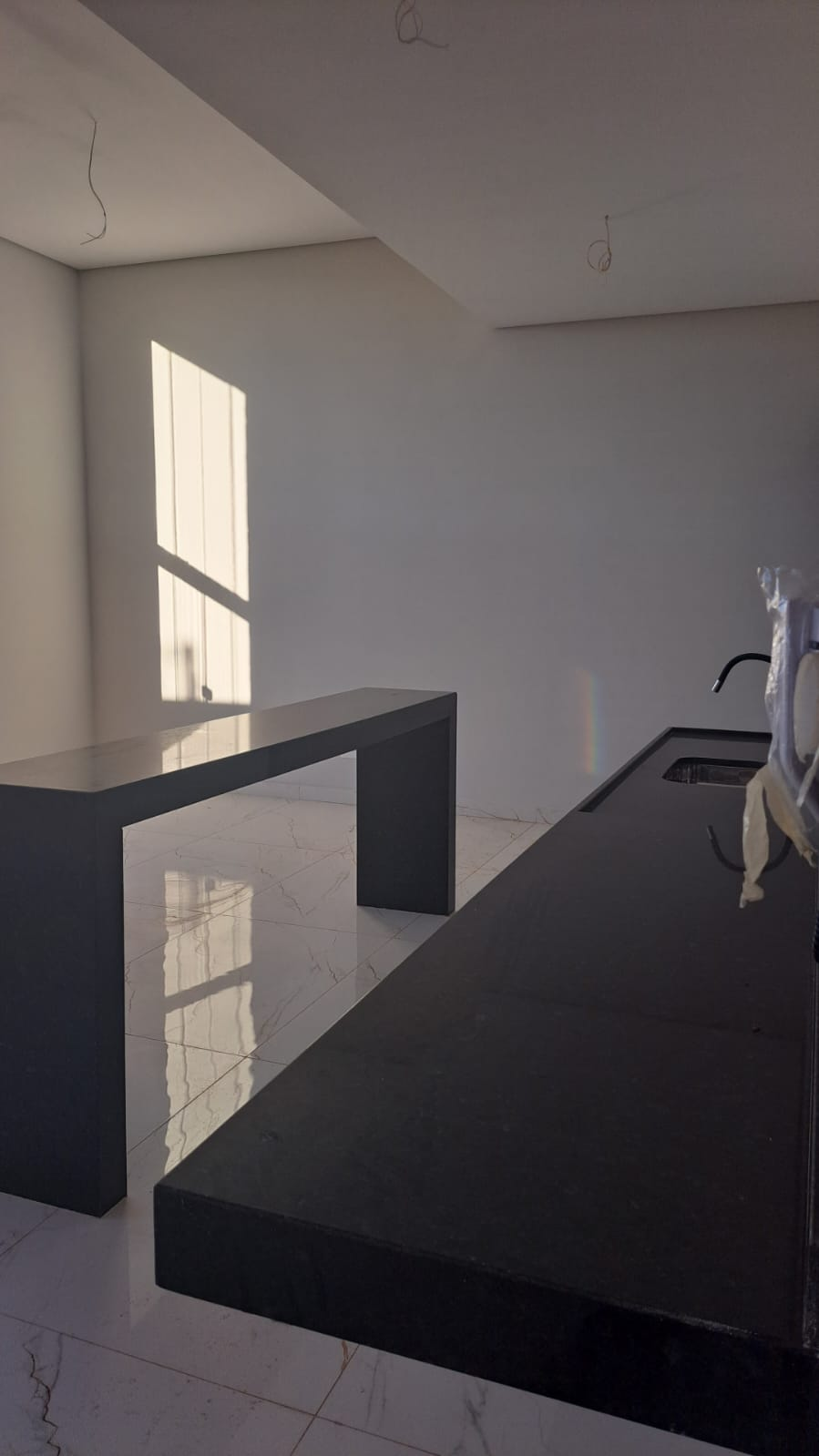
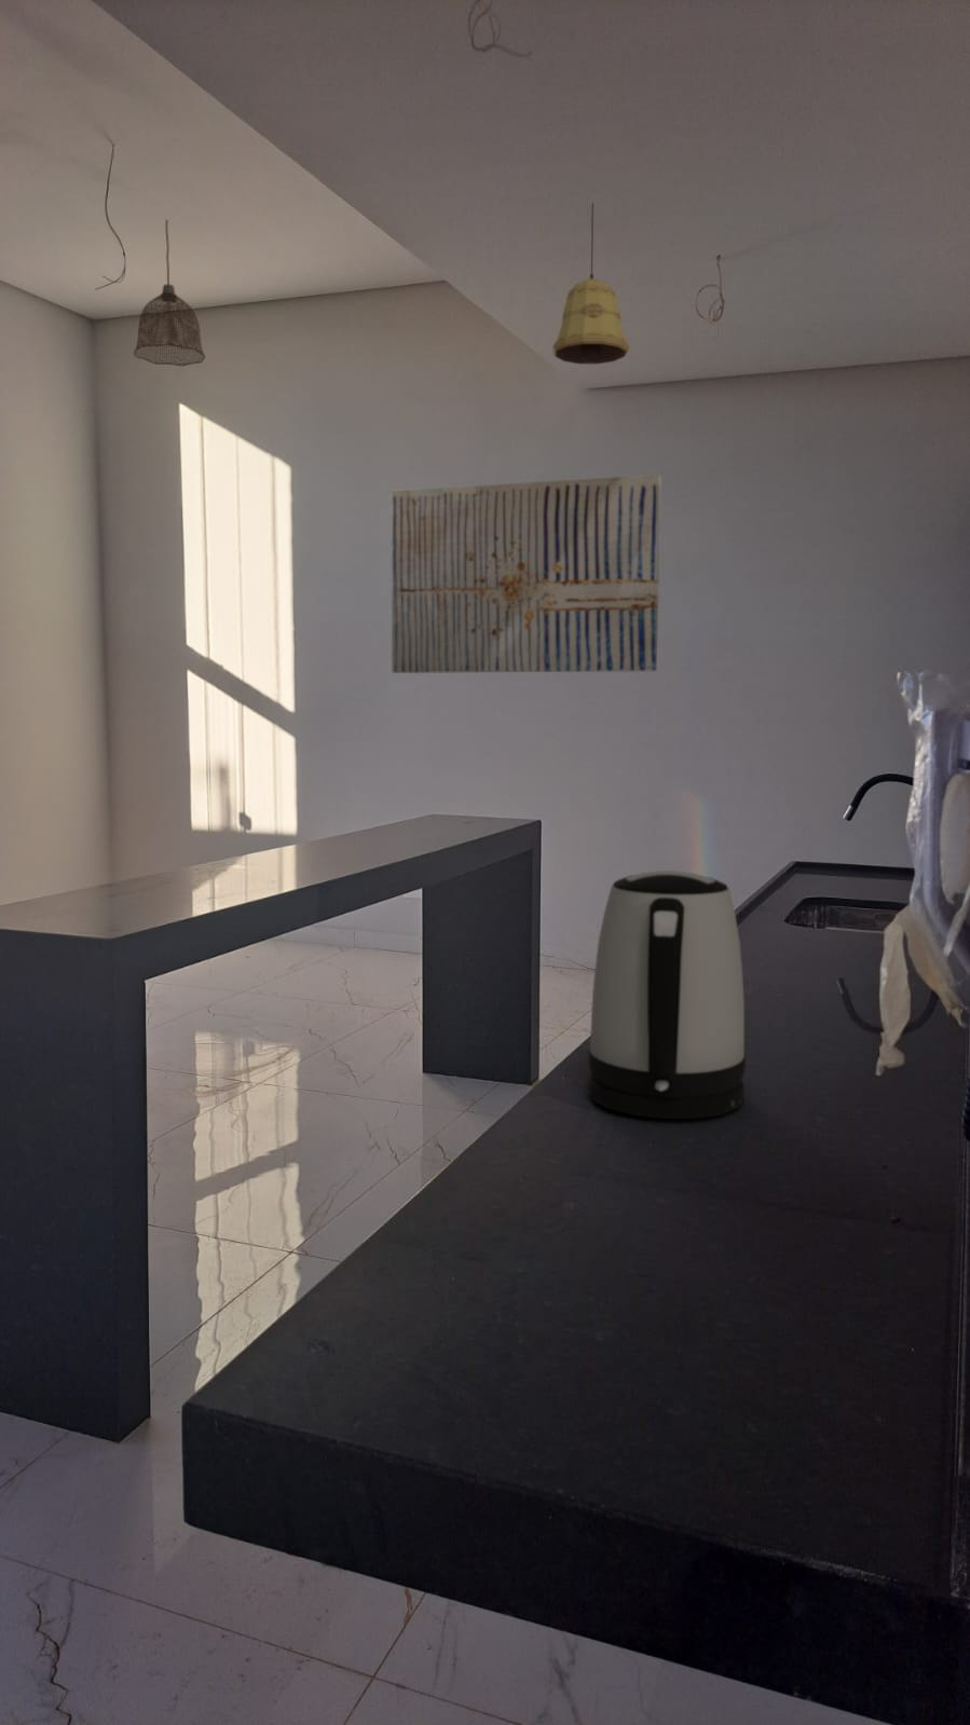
+ pendant light (591, 283)
+ kettle (666, 990)
+ wall art (520, 578)
+ pendant lamp (167, 288)
